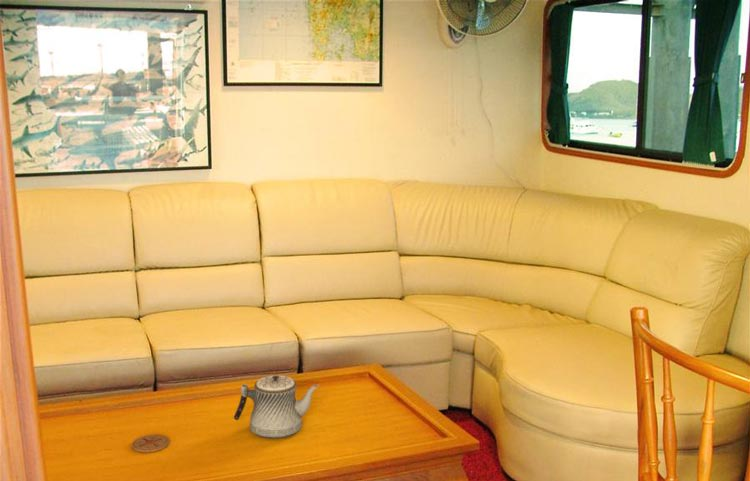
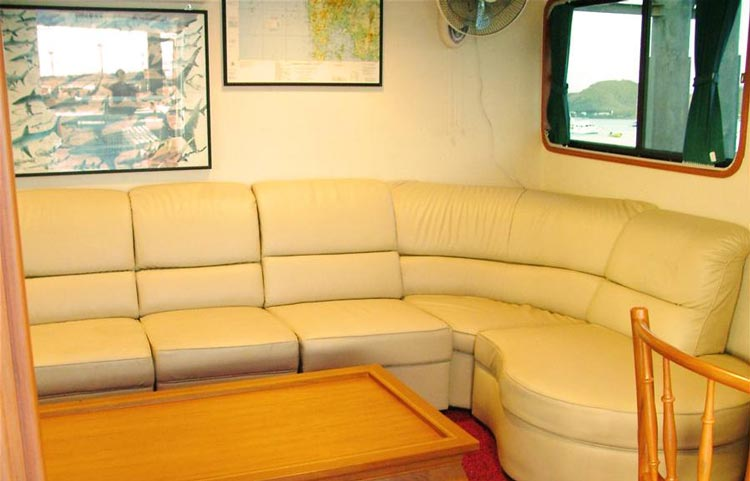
- teapot (277, 402)
- coaster (150, 443)
